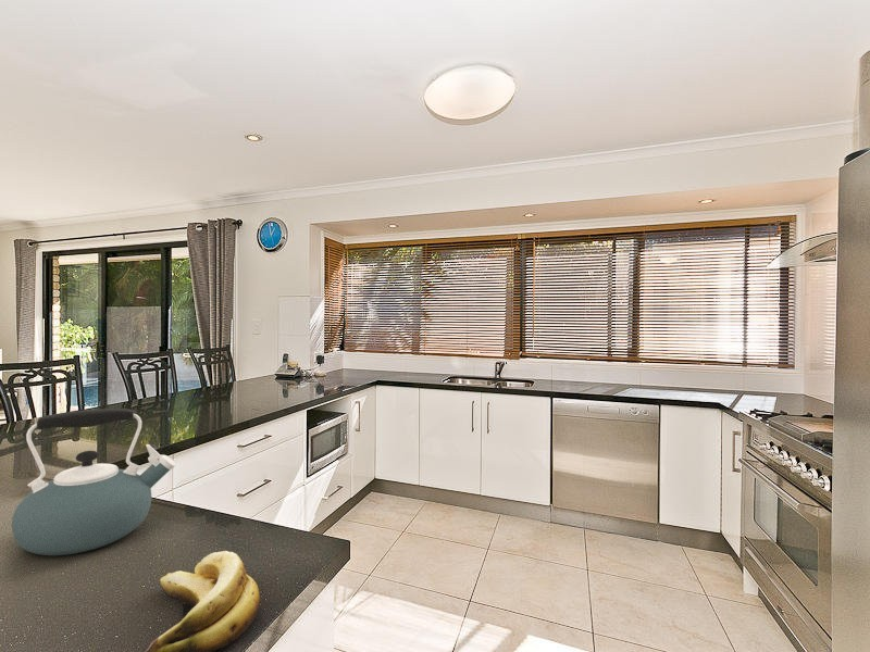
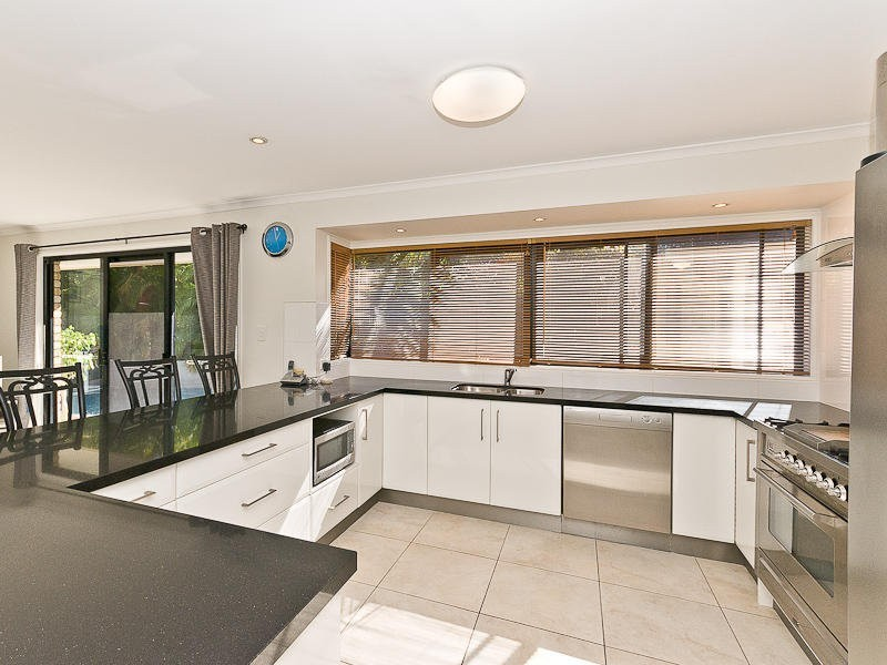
- kettle (101, 471)
- banana (191, 593)
